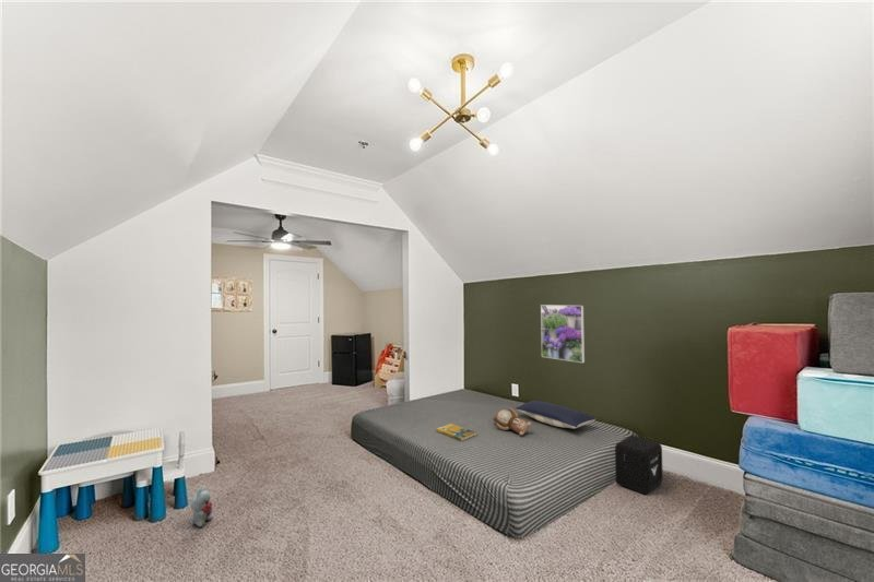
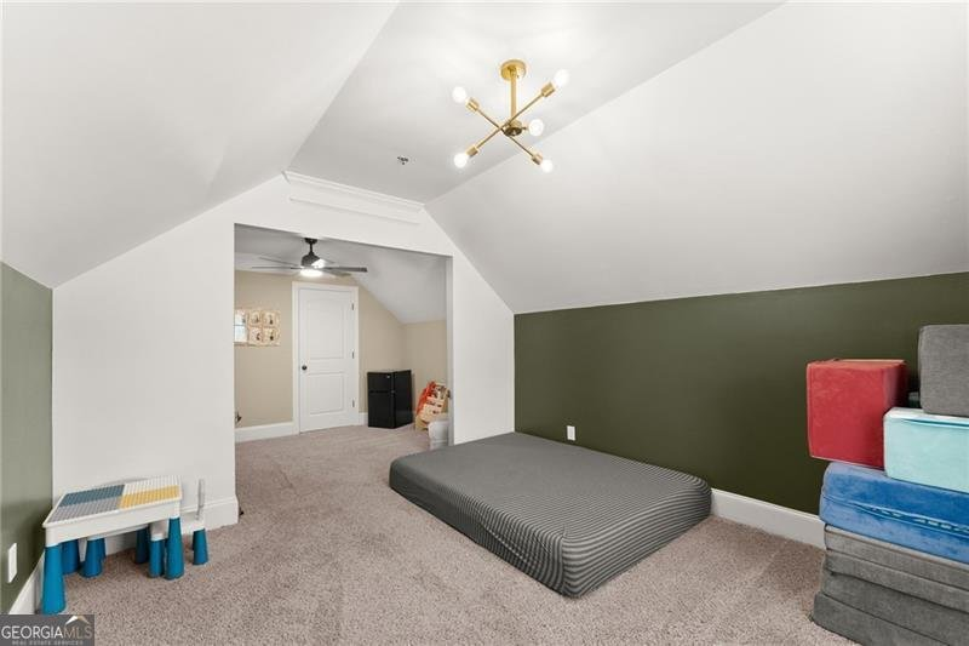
- plush toy (201, 504)
- air purifier (639, 463)
- pillow (553, 413)
- teddy bear (510, 419)
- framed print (562, 332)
- booklet (456, 431)
